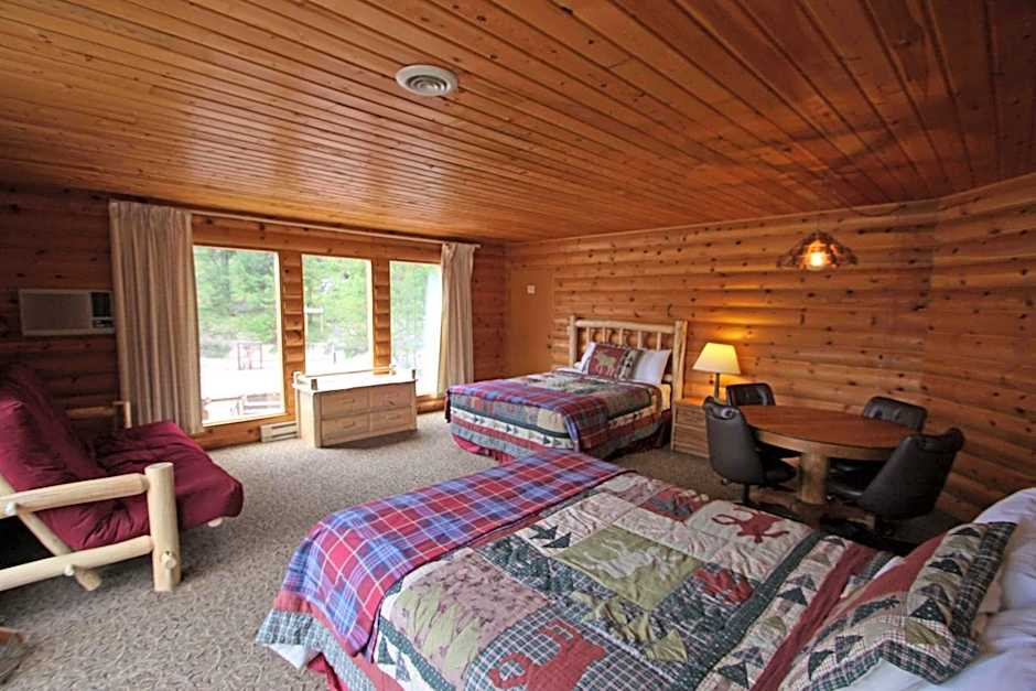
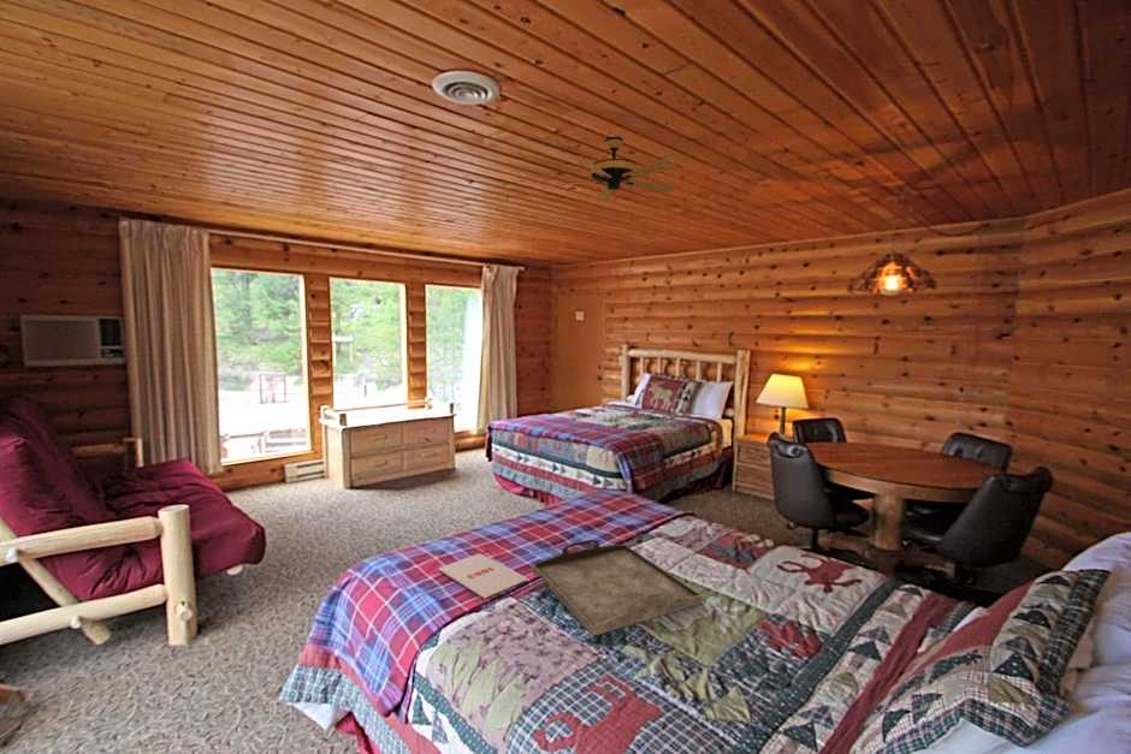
+ magazine (481, 574)
+ ceiling fan (610, 178)
+ serving tray (611, 575)
